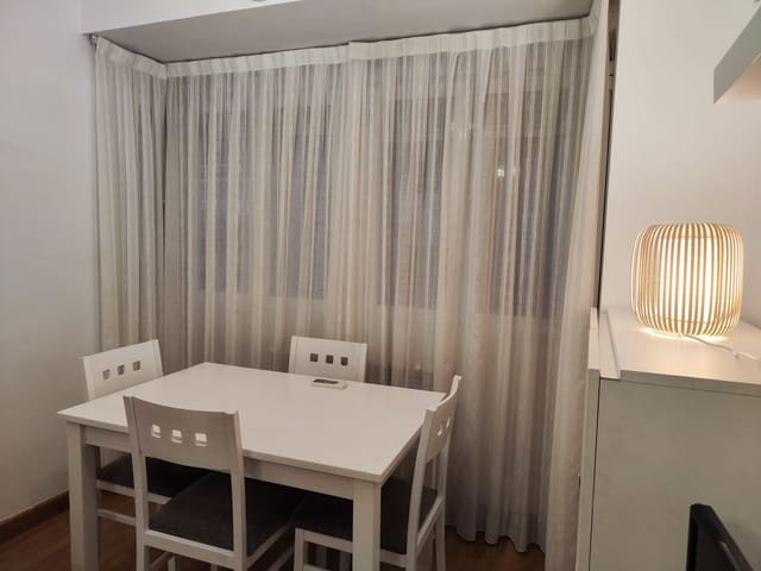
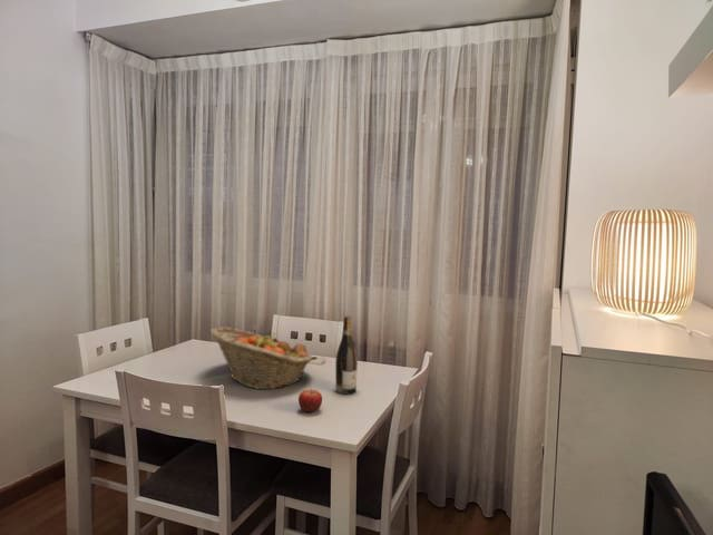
+ fruit basket (261, 352)
+ fruit (310, 399)
+ wine bottle (346, 353)
